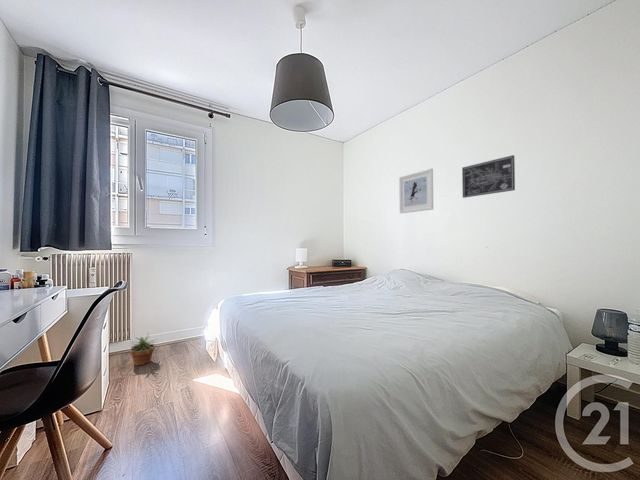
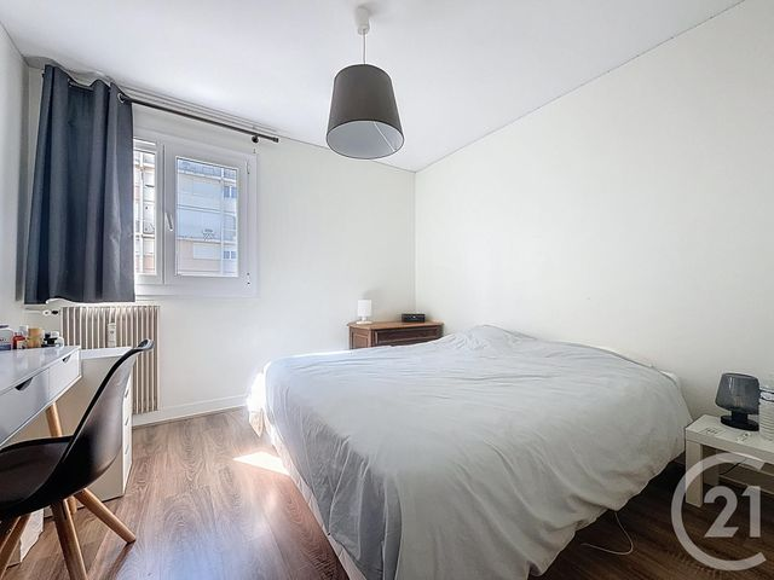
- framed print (415, 192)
- potted plant (143, 348)
- wall art (486, 178)
